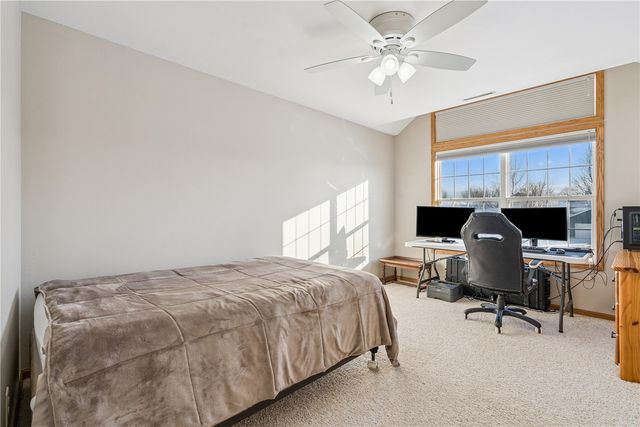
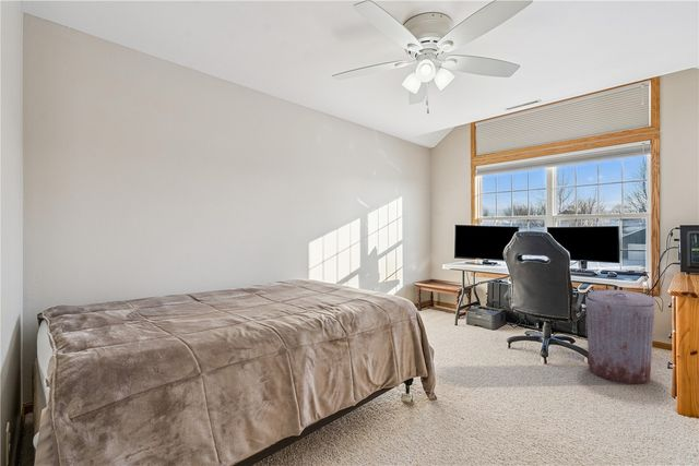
+ trash can (618, 333)
